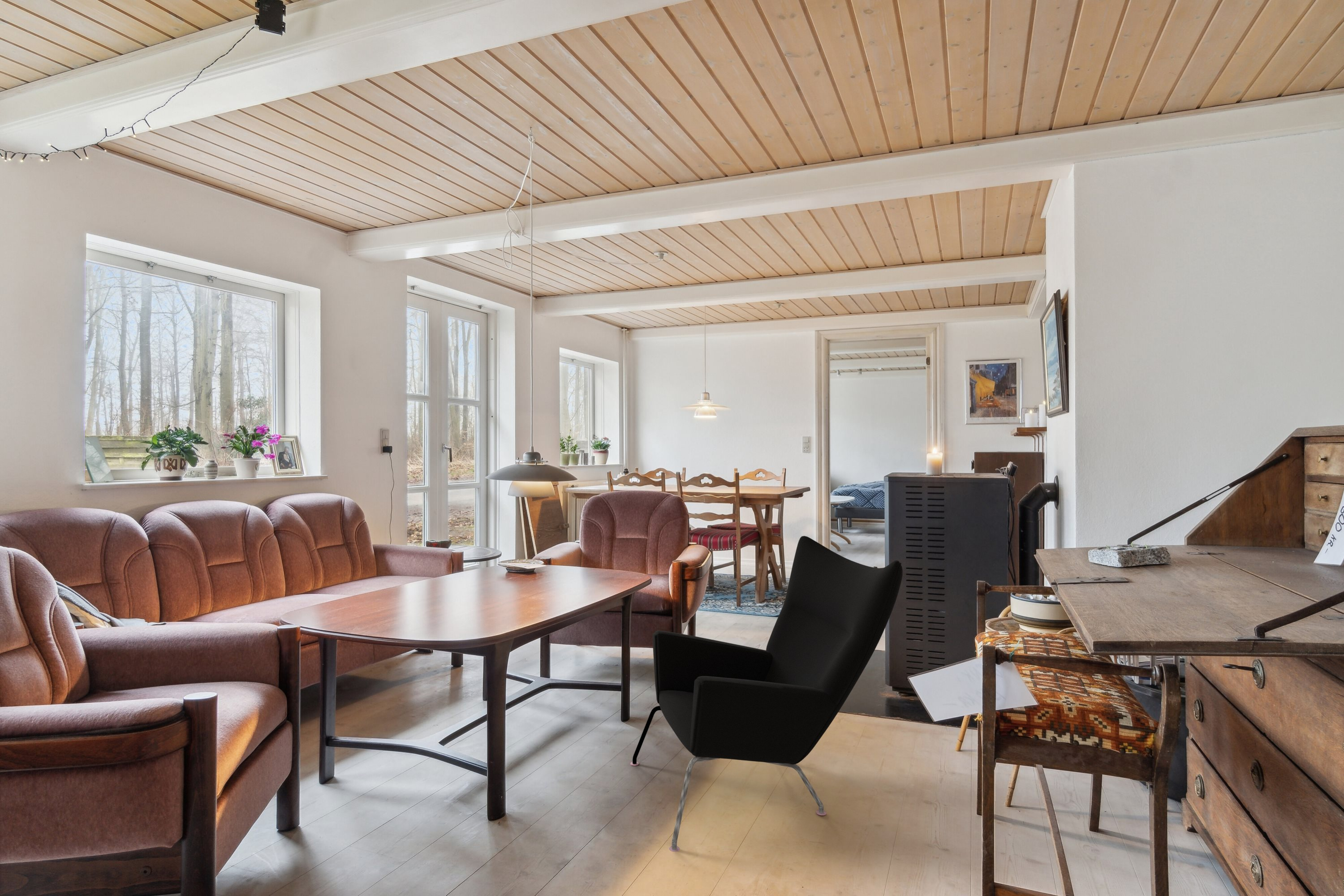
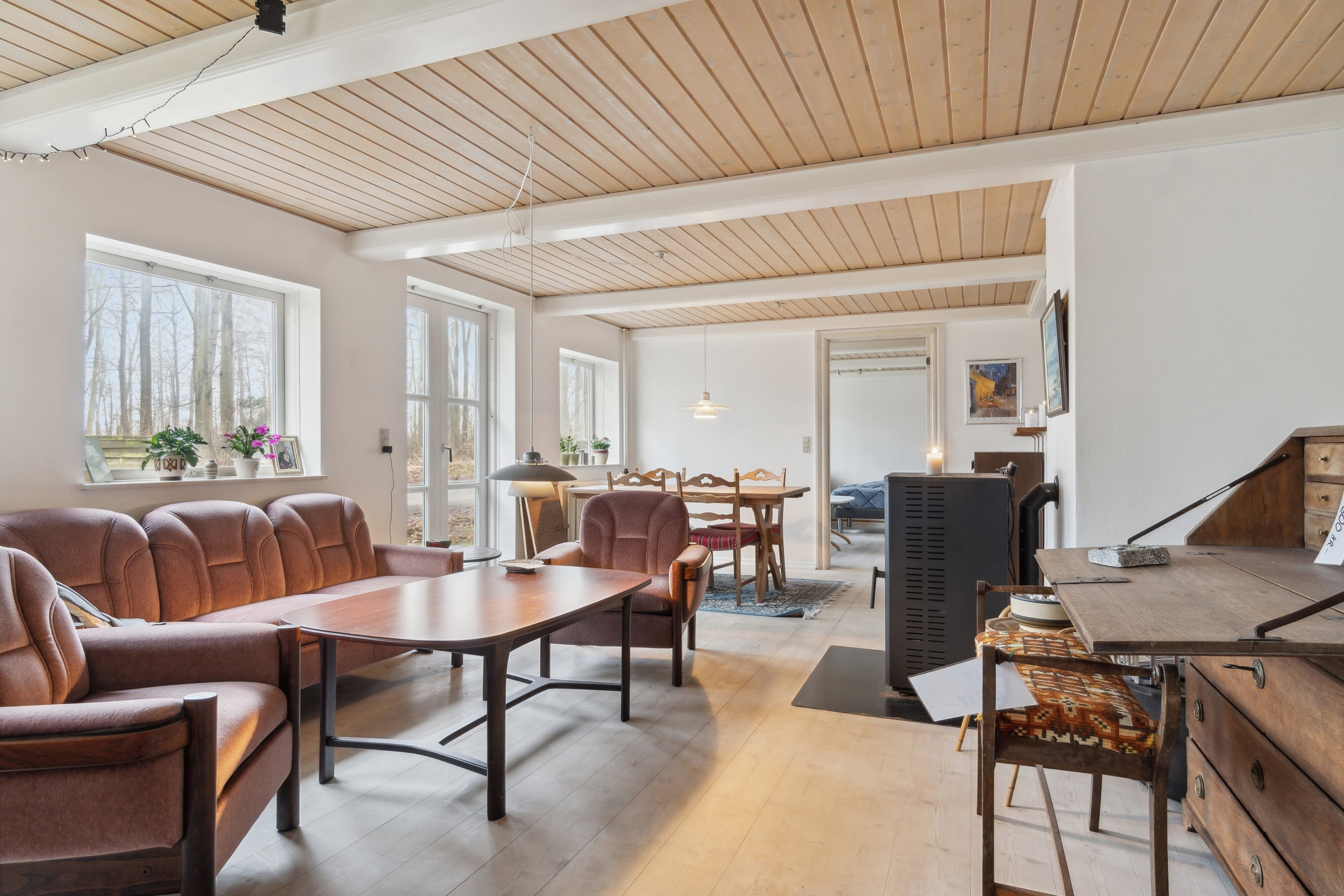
- armchair (762, 668)
